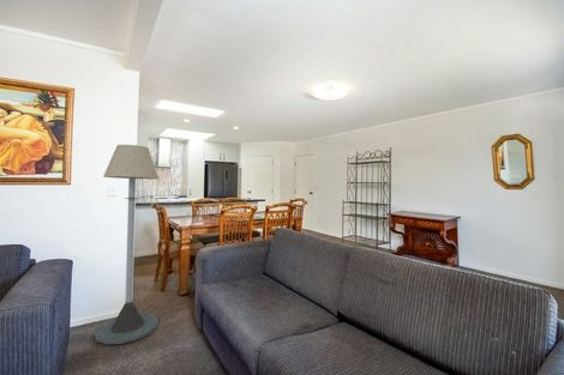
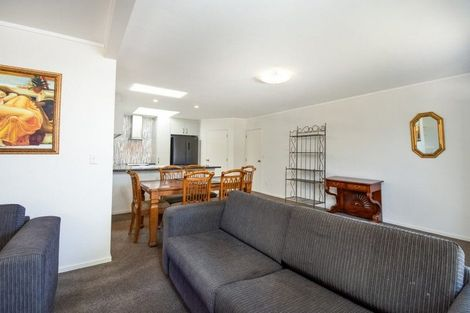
- floor lamp (130, 237)
